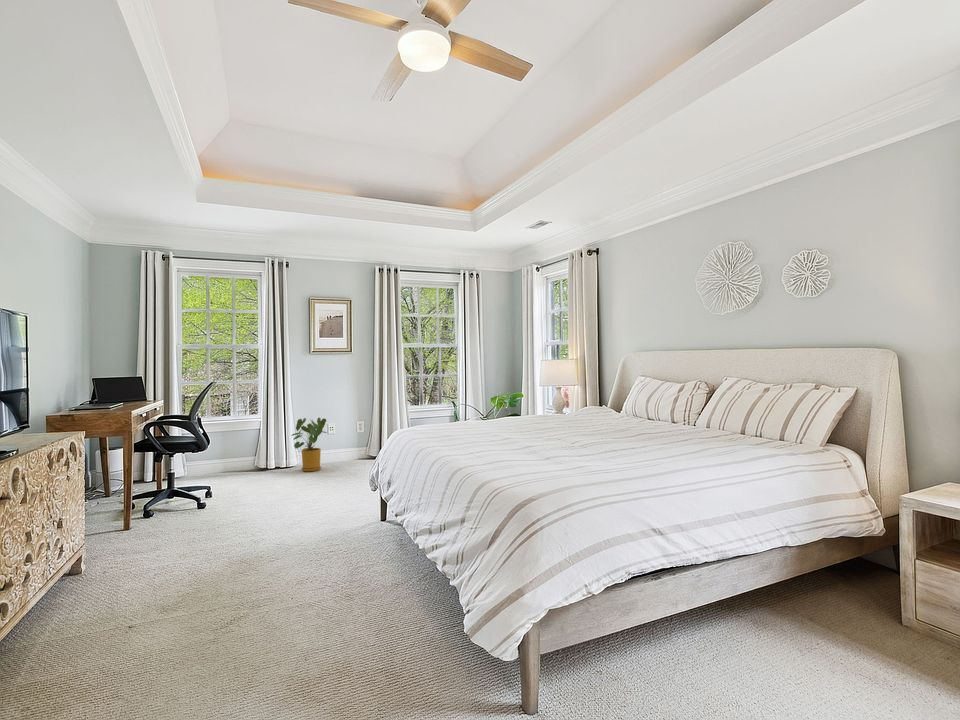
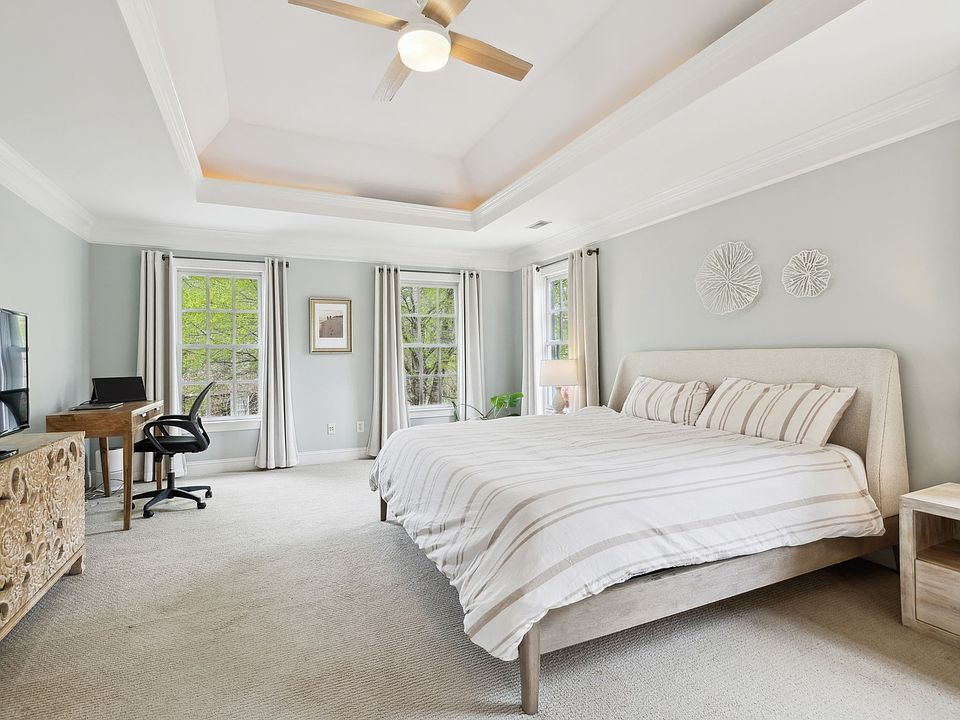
- house plant (309, 444)
